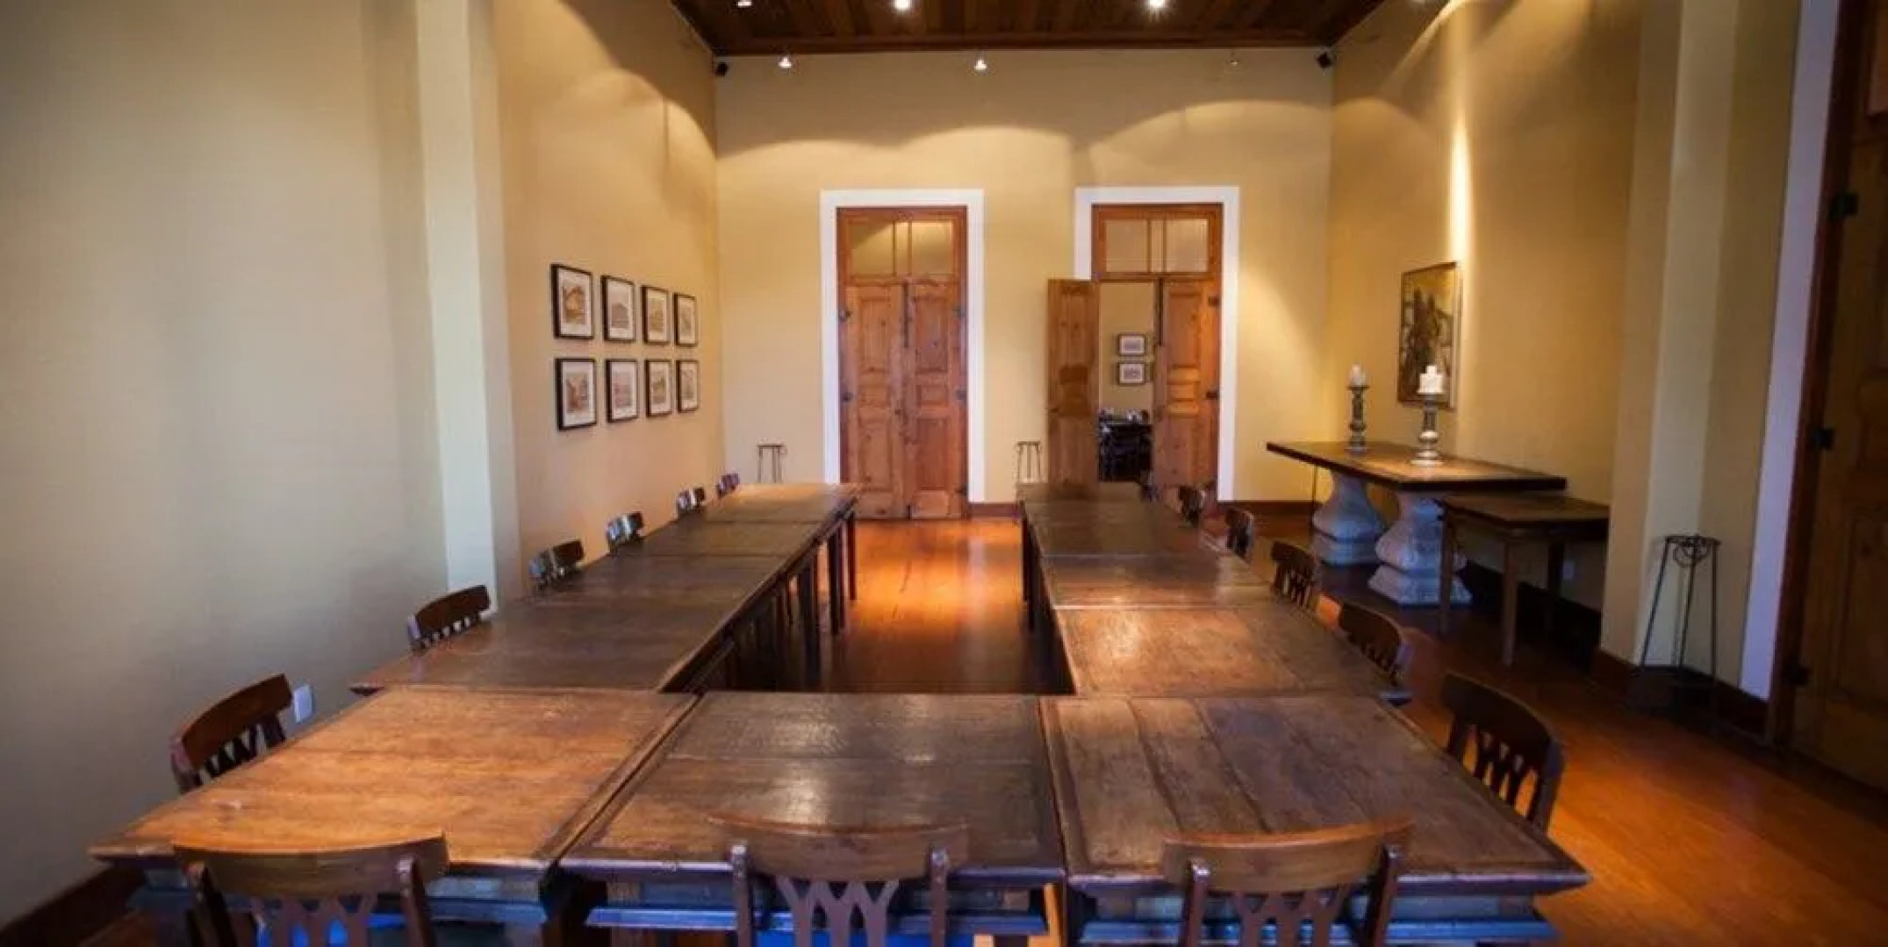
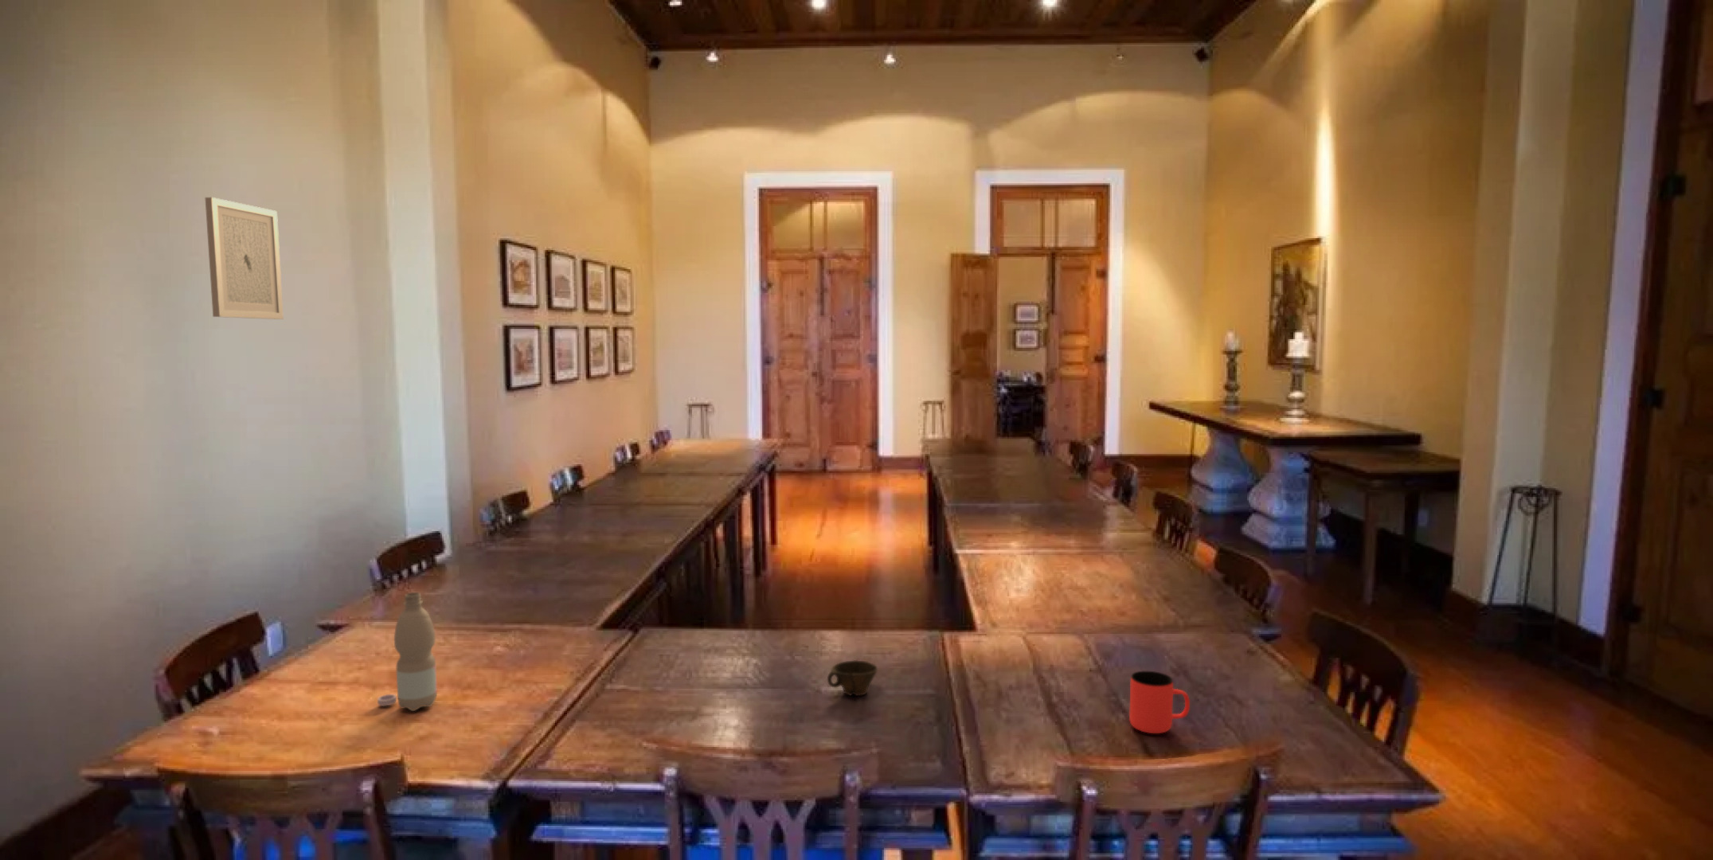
+ water bottle (405, 649)
+ cup (1159, 702)
+ wall art (246, 261)
+ cup (851, 679)
